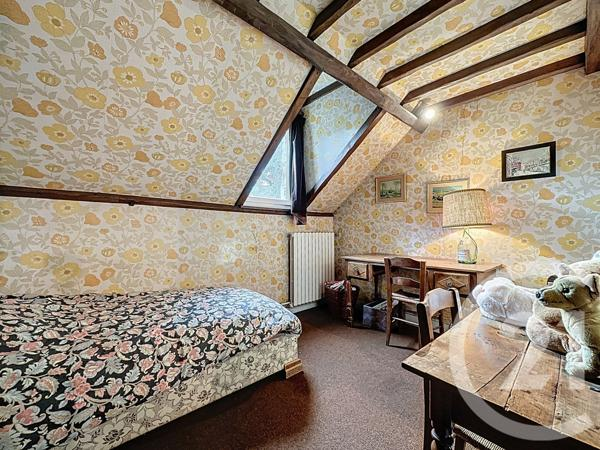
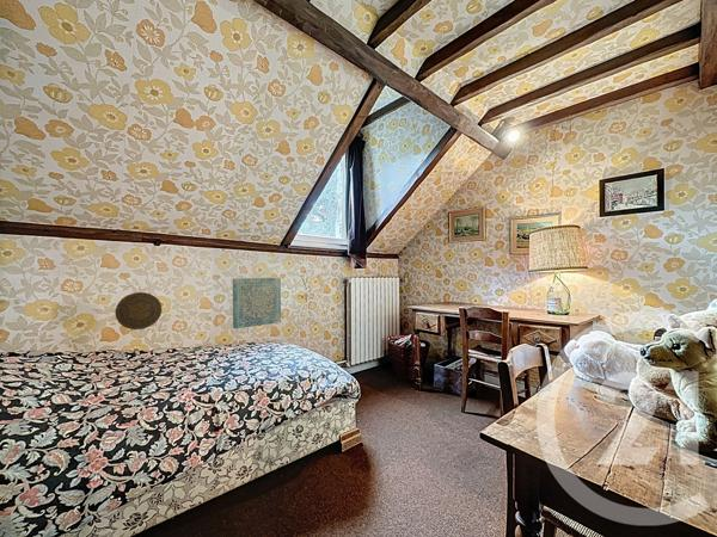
+ decorative plate (139, 310)
+ wall art (257, 301)
